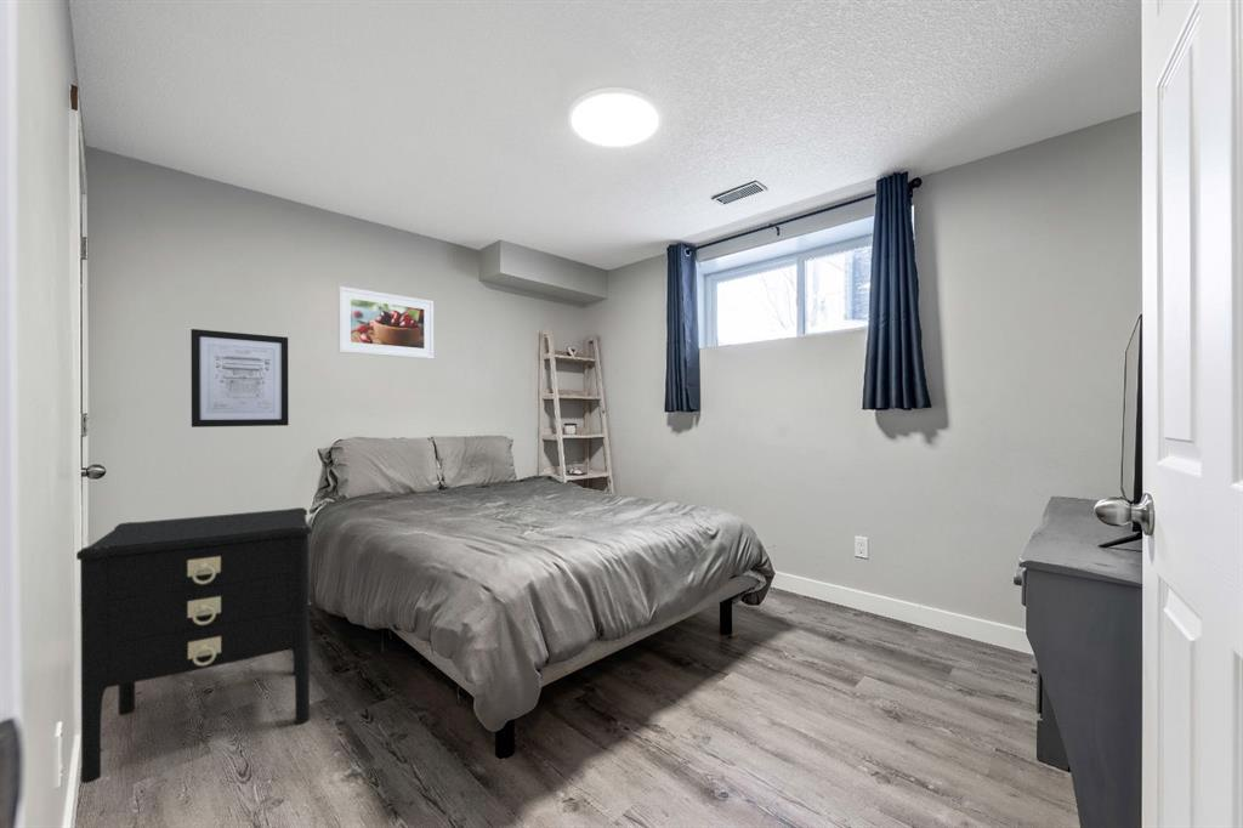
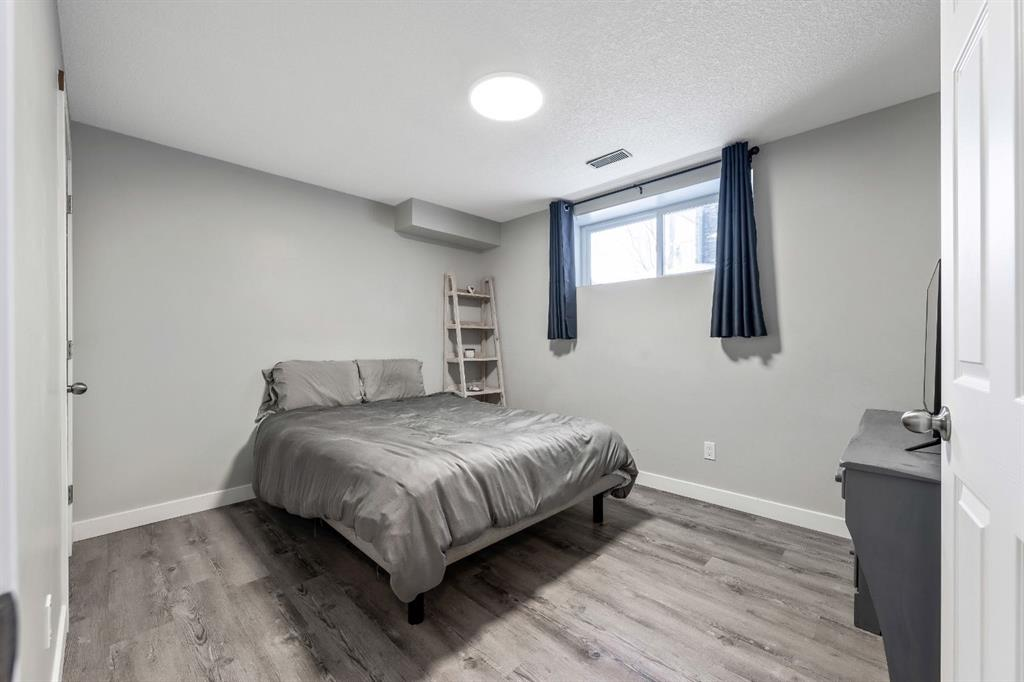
- nightstand (212, 620)
- wall art (242, 379)
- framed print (388, 324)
